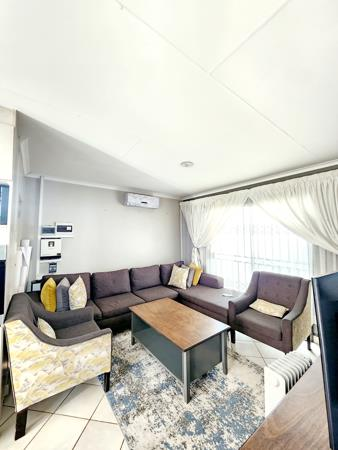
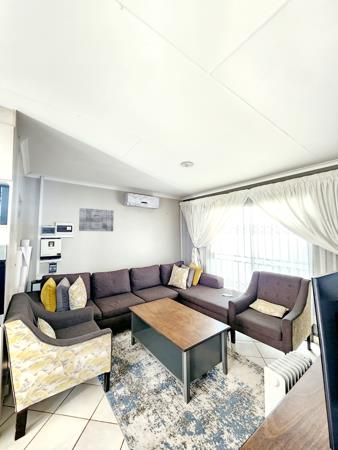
+ wall art (97, 220)
